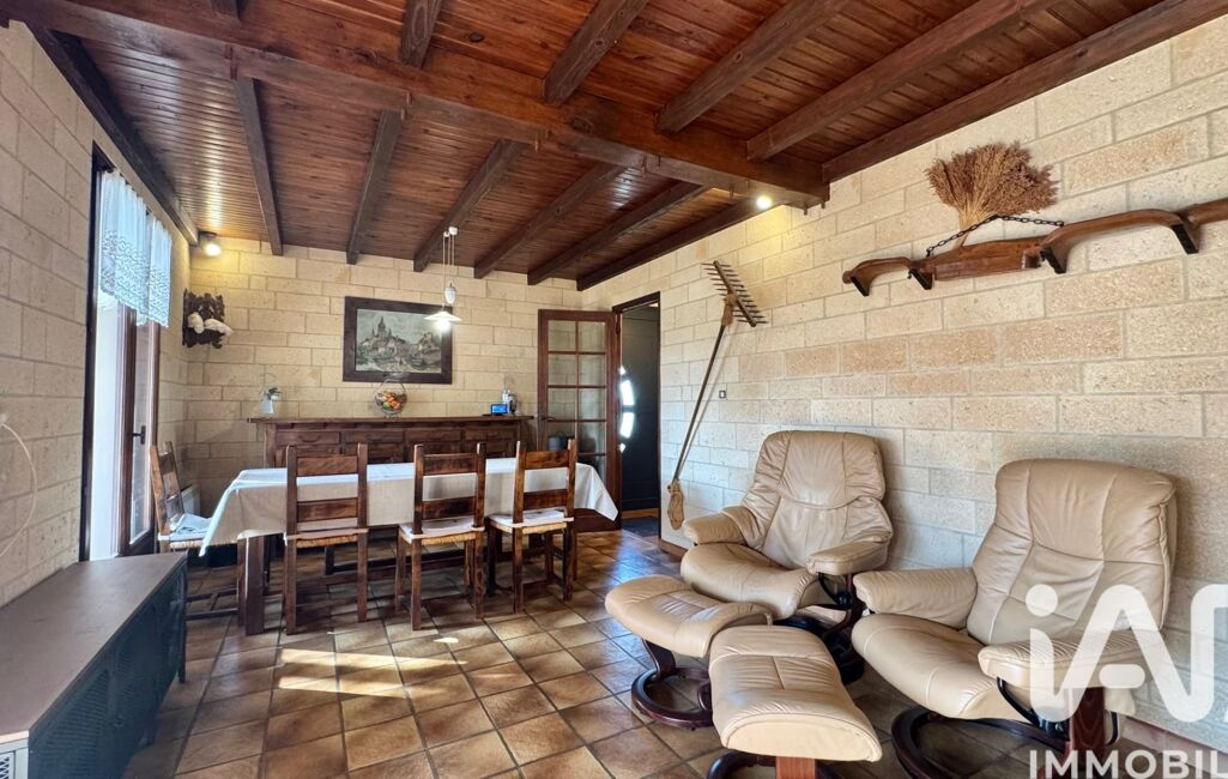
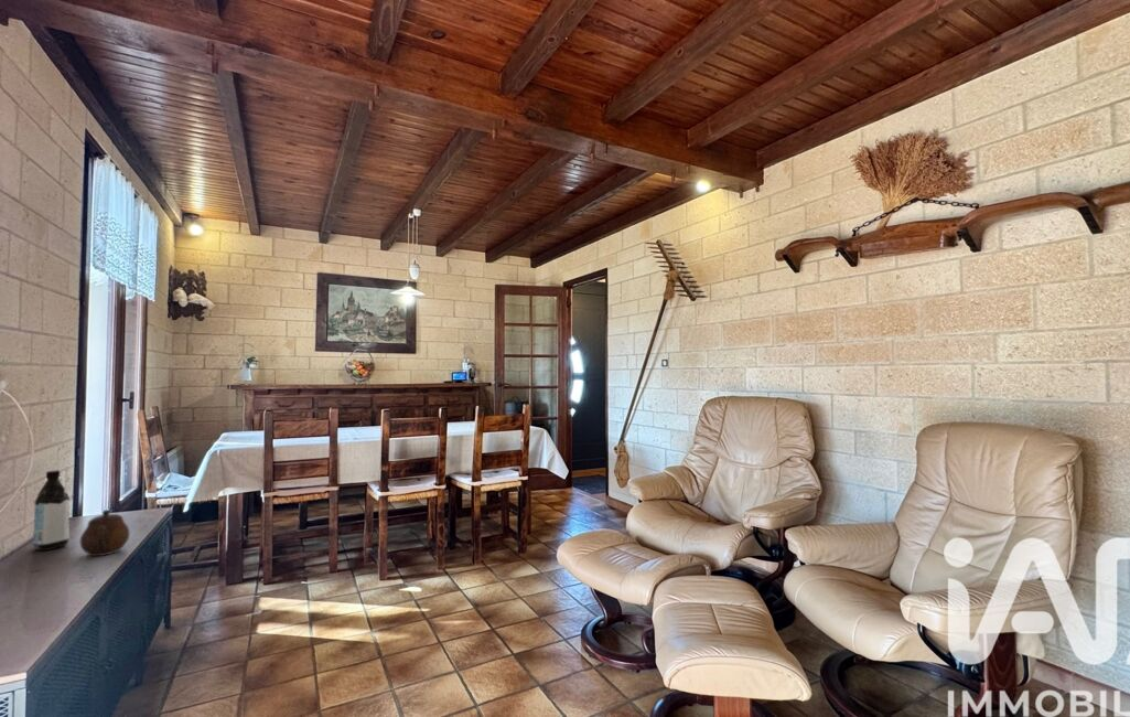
+ teapot (105, 531)
+ water bottle (52, 509)
